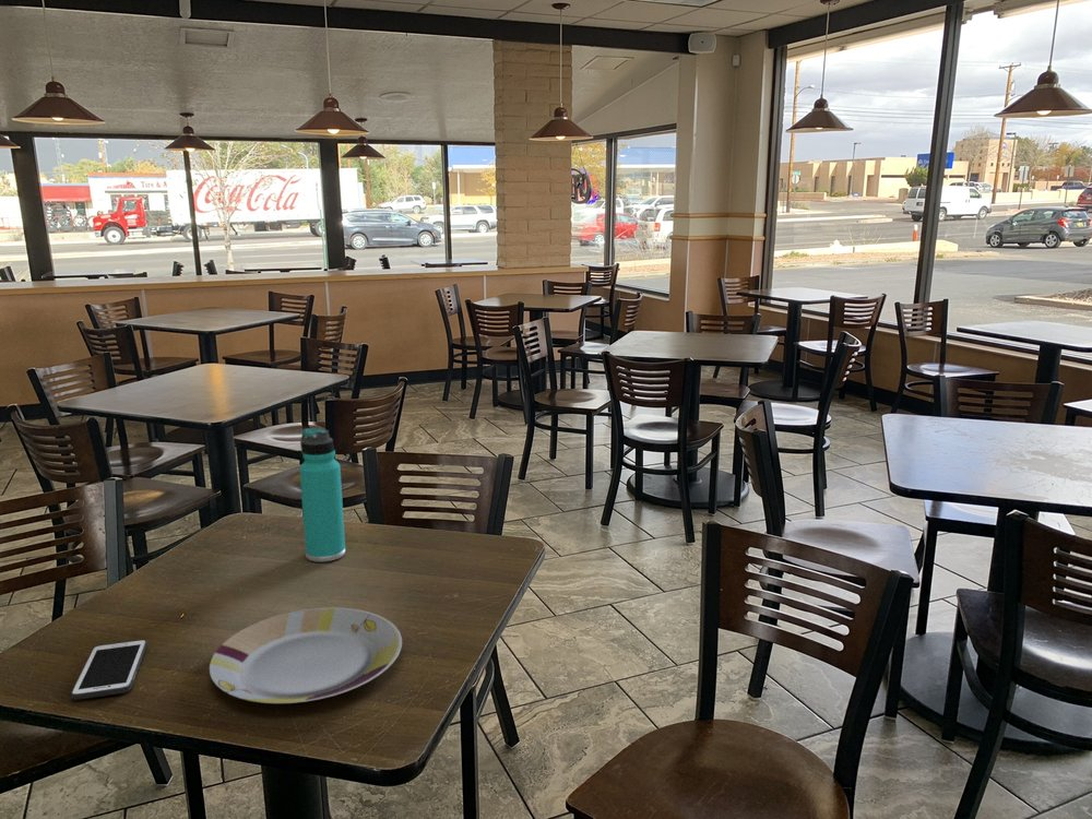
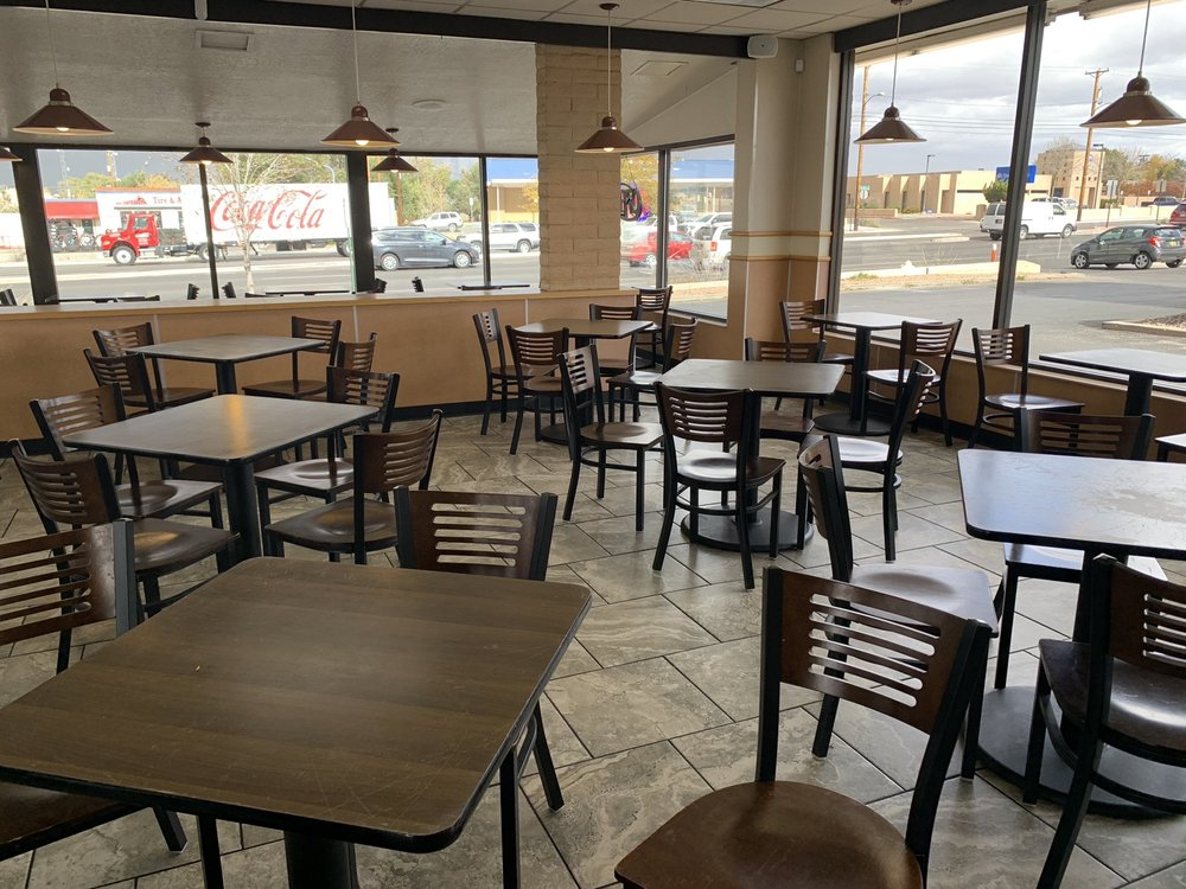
- thermos bottle (321, 492)
- plate (308, 656)
- cell phone (110, 667)
